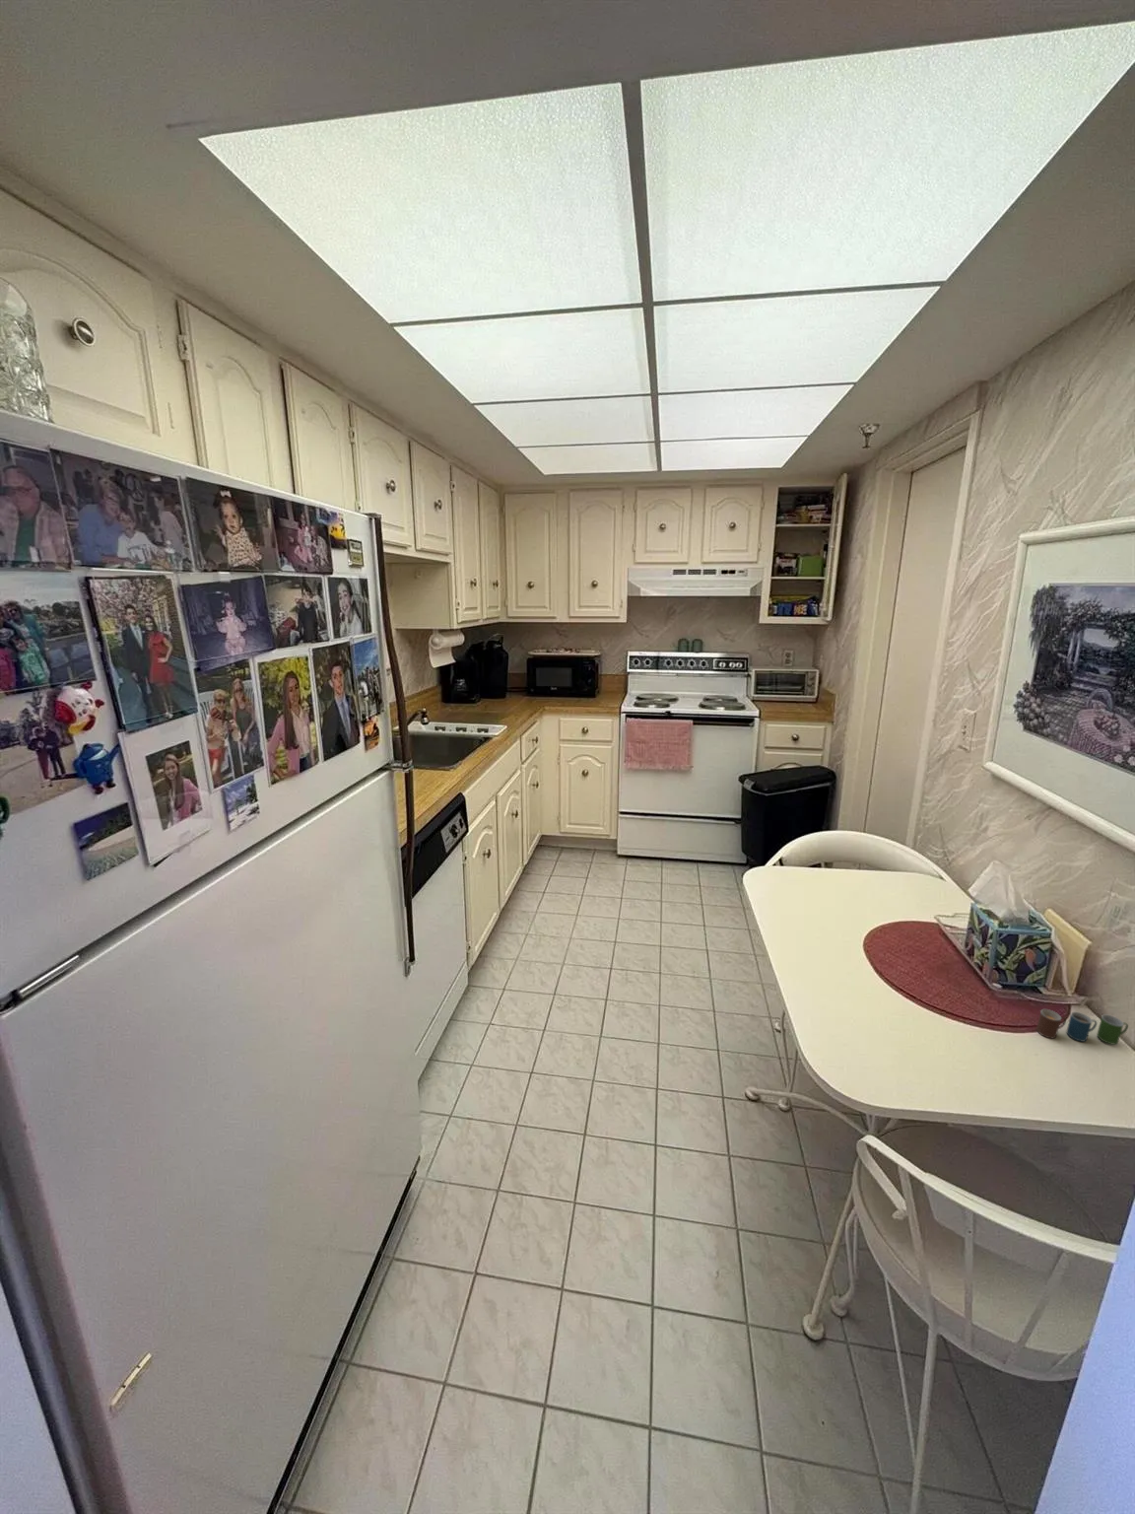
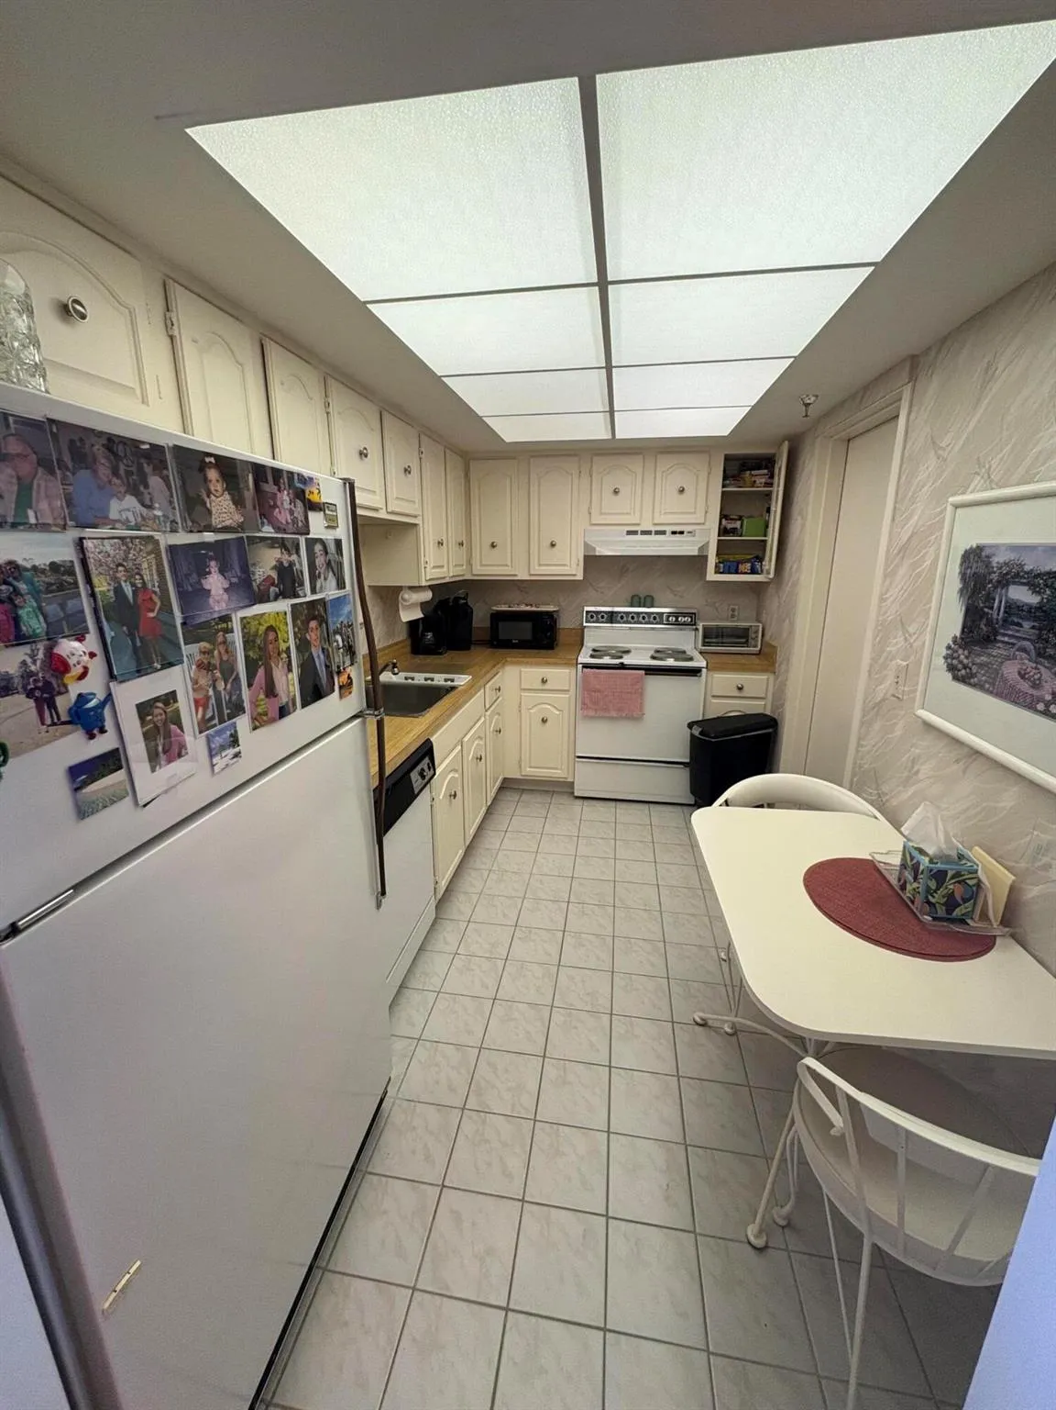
- cup (1084, 1020)
